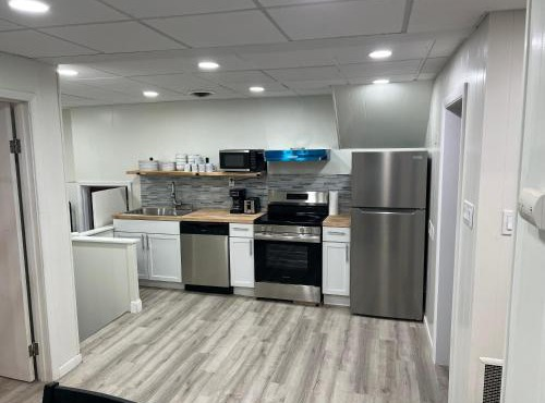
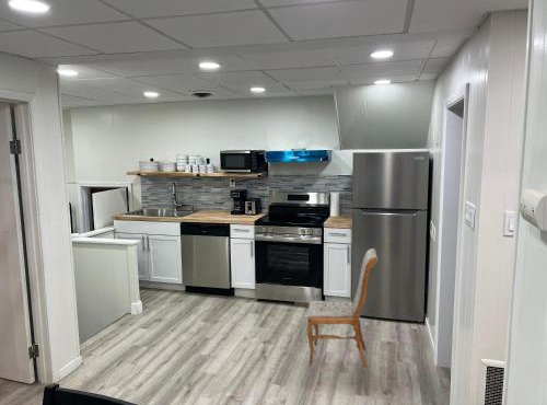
+ dining chair (340, 313)
